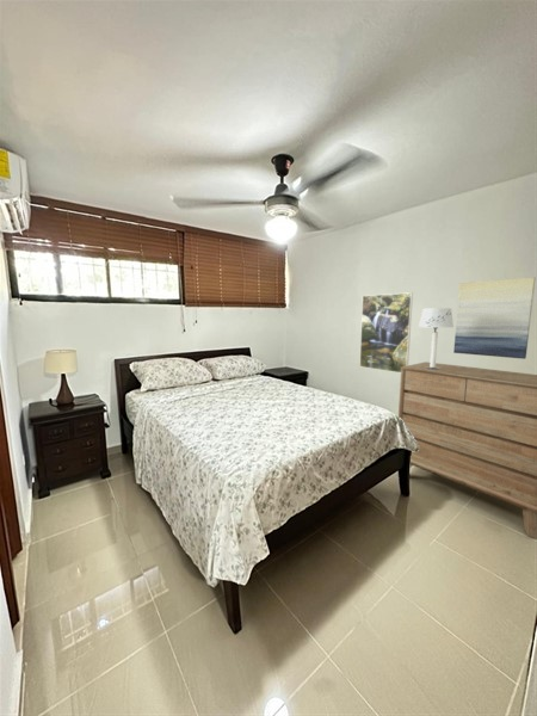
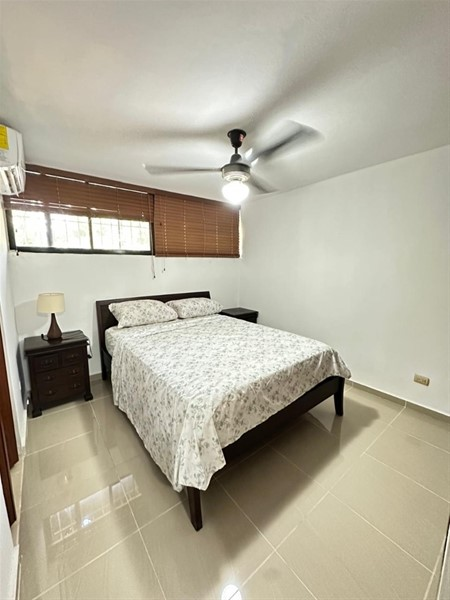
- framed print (383, 332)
- wall art (490, 319)
- dresser (470, 433)
- table lamp (434, 339)
